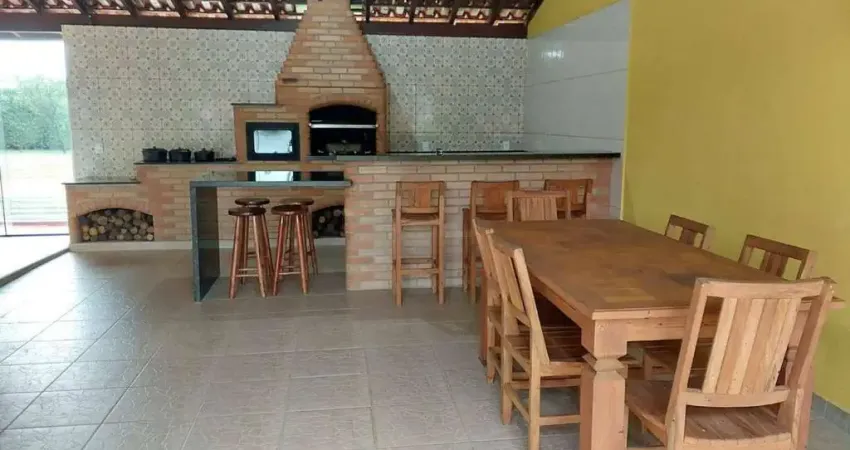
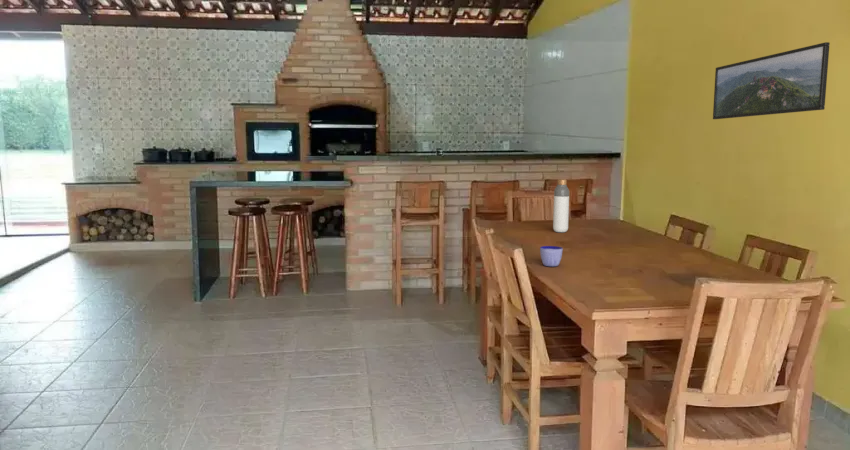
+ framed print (763, 86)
+ cup (550, 255)
+ bottle (561, 205)
